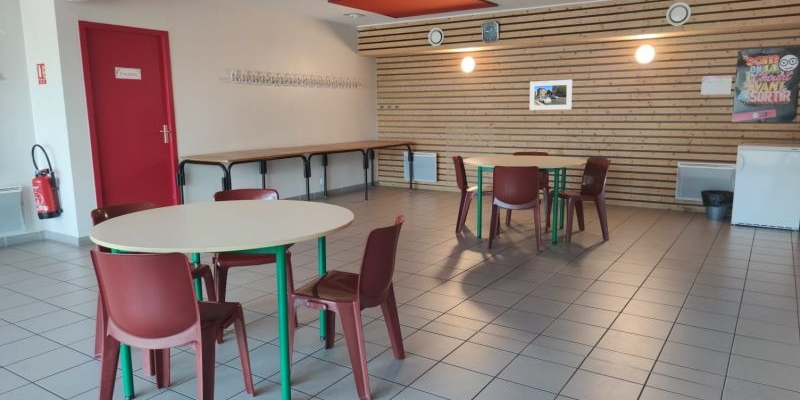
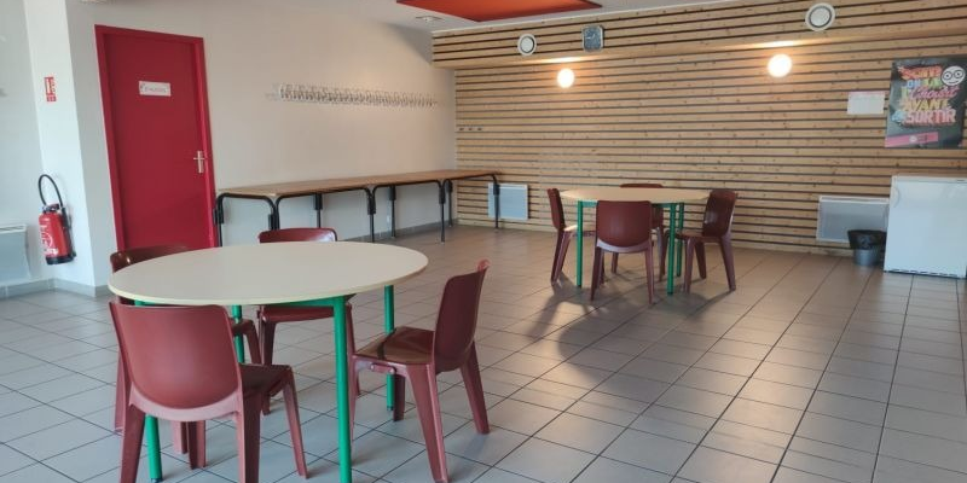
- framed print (550, 95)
